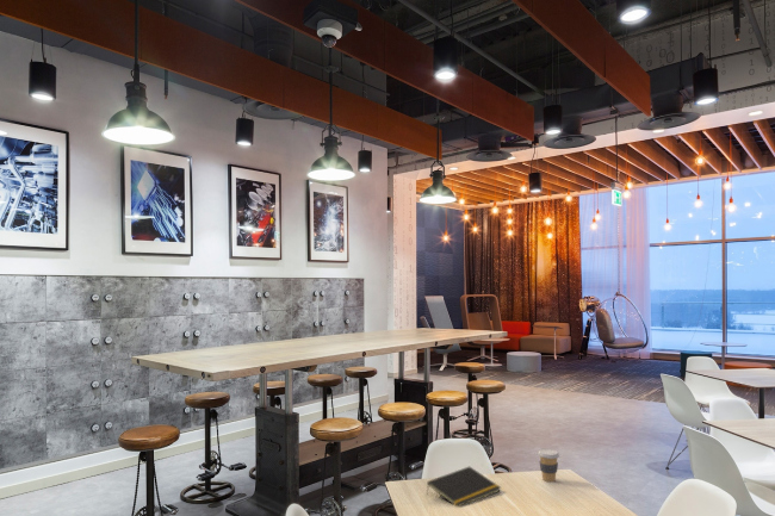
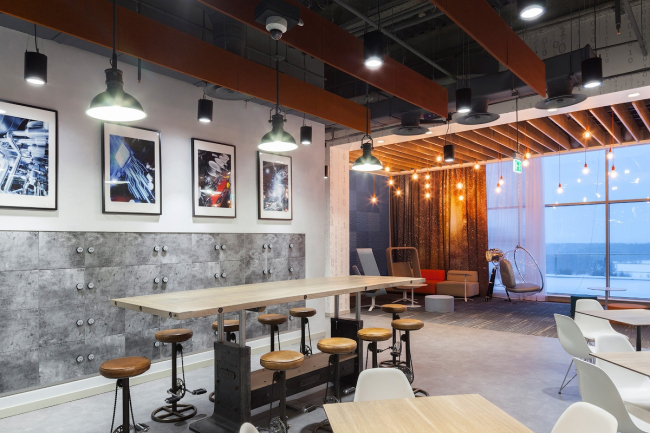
- notepad (464, 485)
- coffee cup (548, 465)
